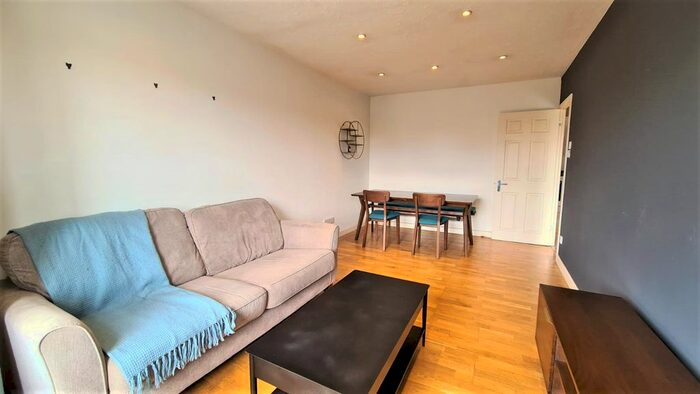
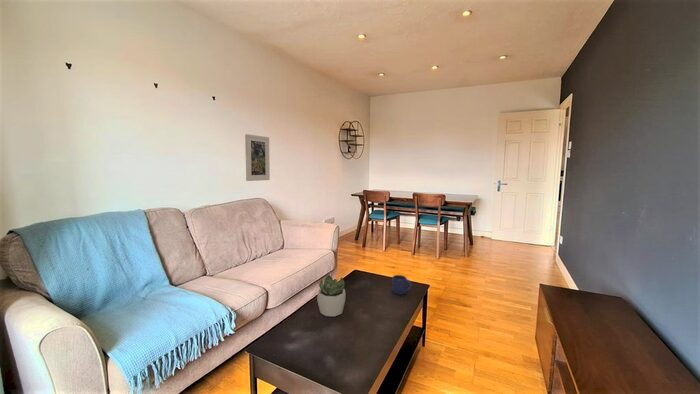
+ succulent plant (331, 295)
+ mug (401, 284)
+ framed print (258, 158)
